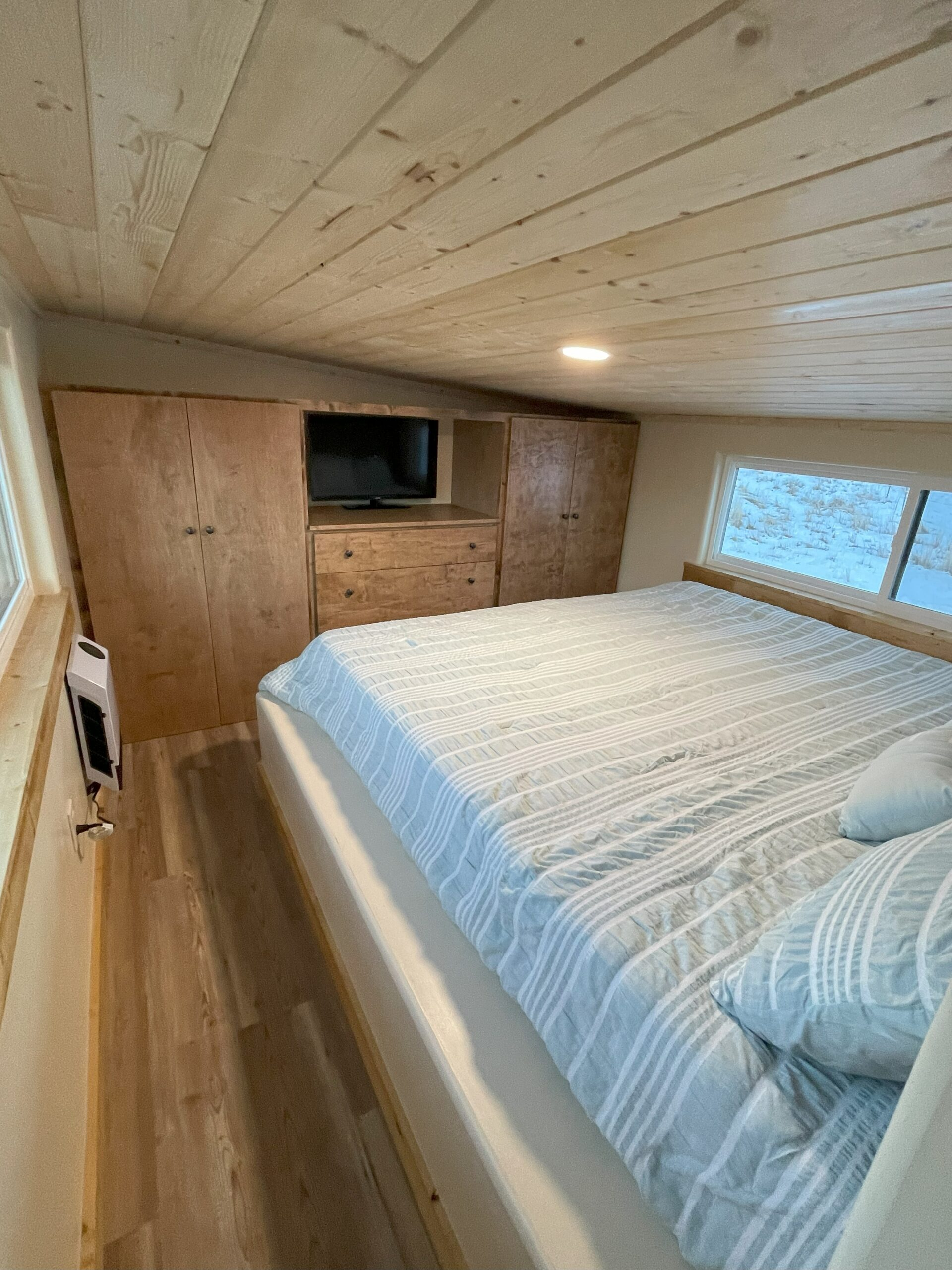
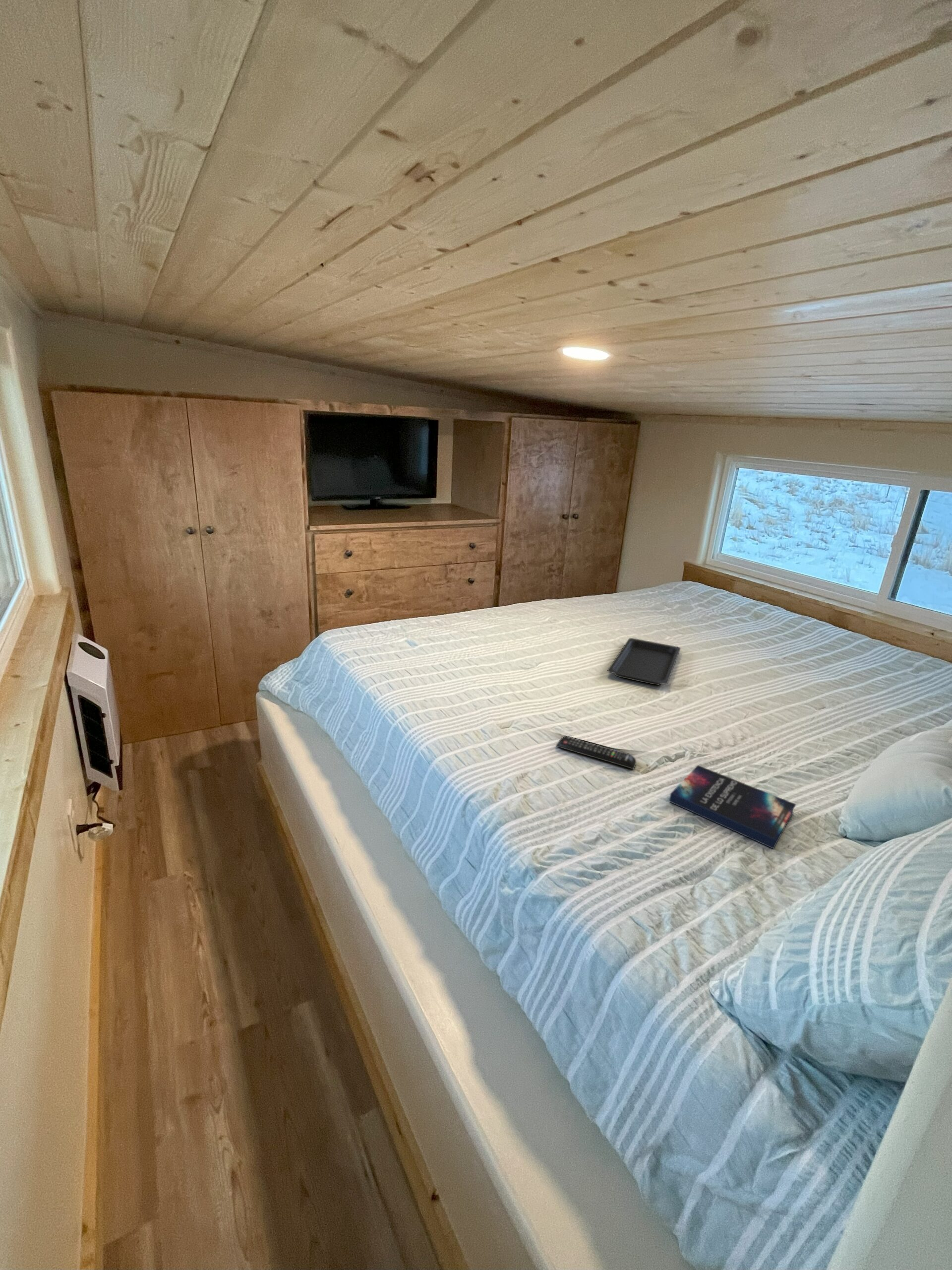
+ serving tray (646, 661)
+ remote control (595, 752)
+ hardback book (732, 803)
